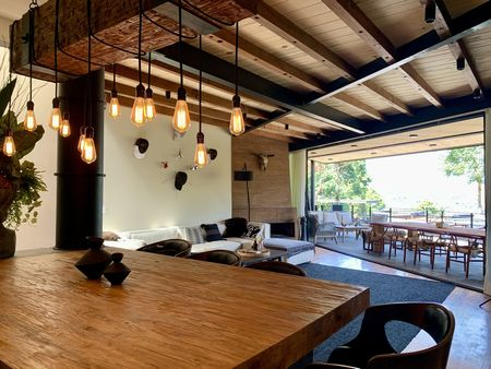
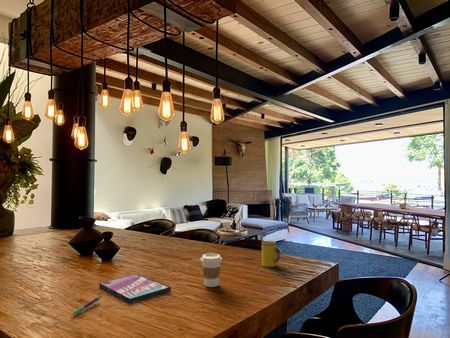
+ mug (271, 254)
+ coffee cup (211, 270)
+ video game case (134, 286)
+ pen (86, 305)
